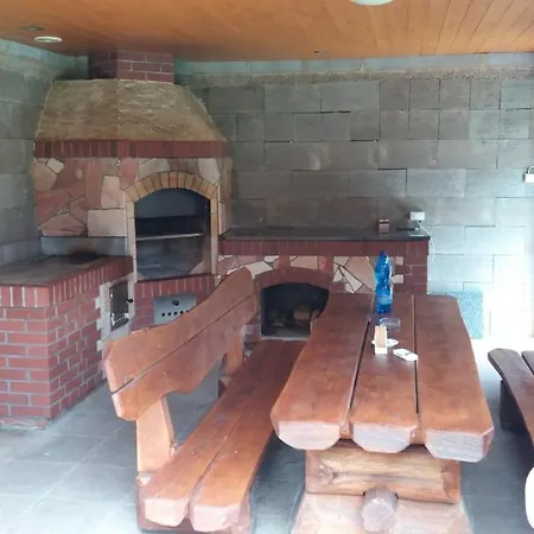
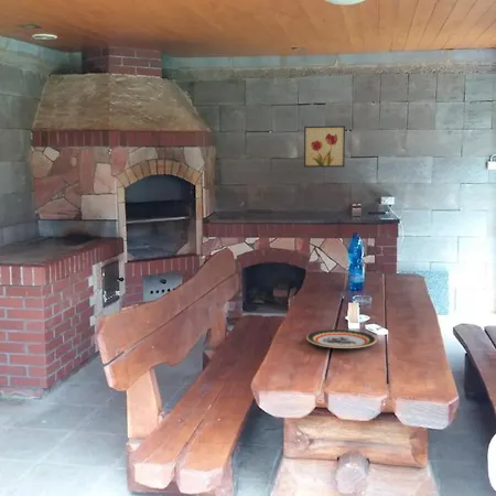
+ plate (341, 341)
+ wall art (324, 147)
